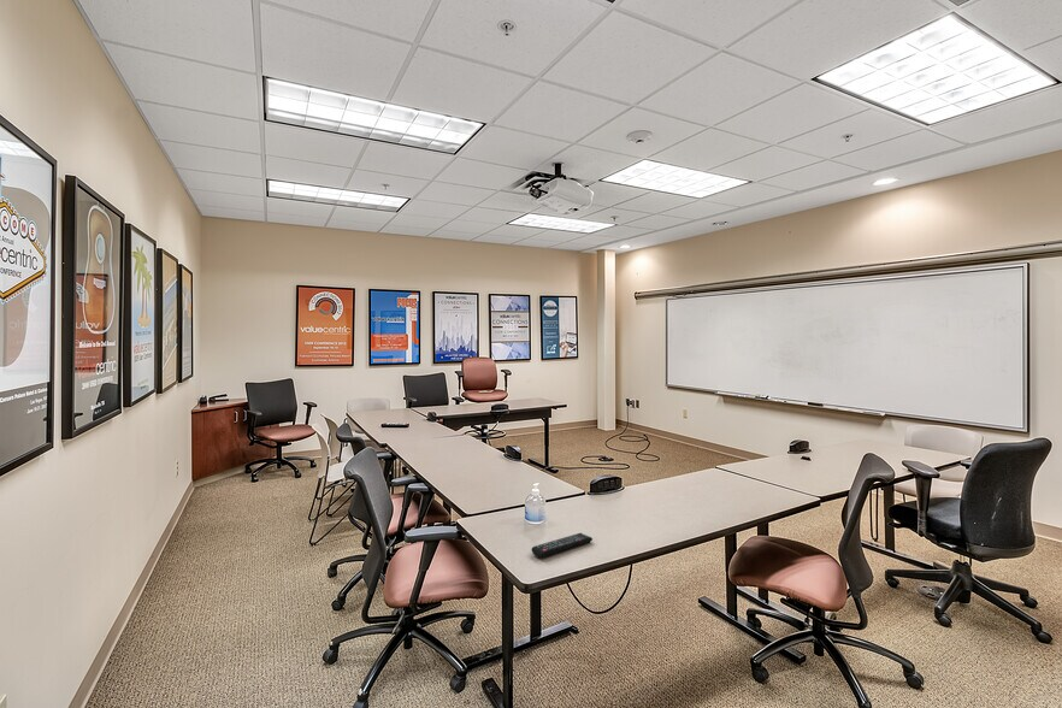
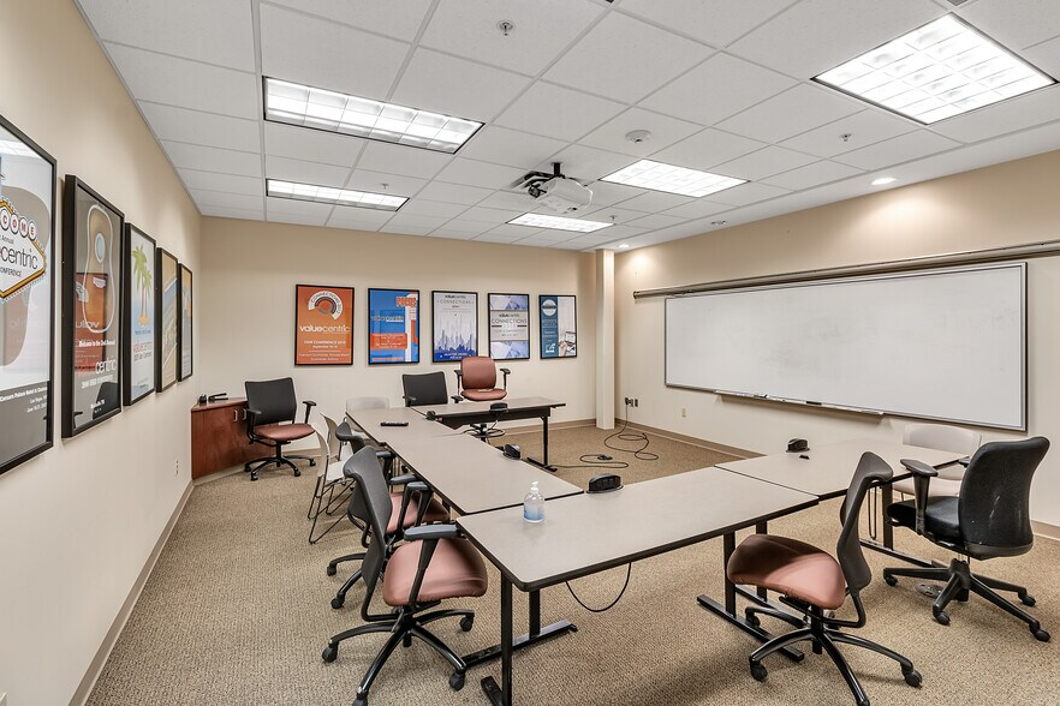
- remote control (562, 544)
